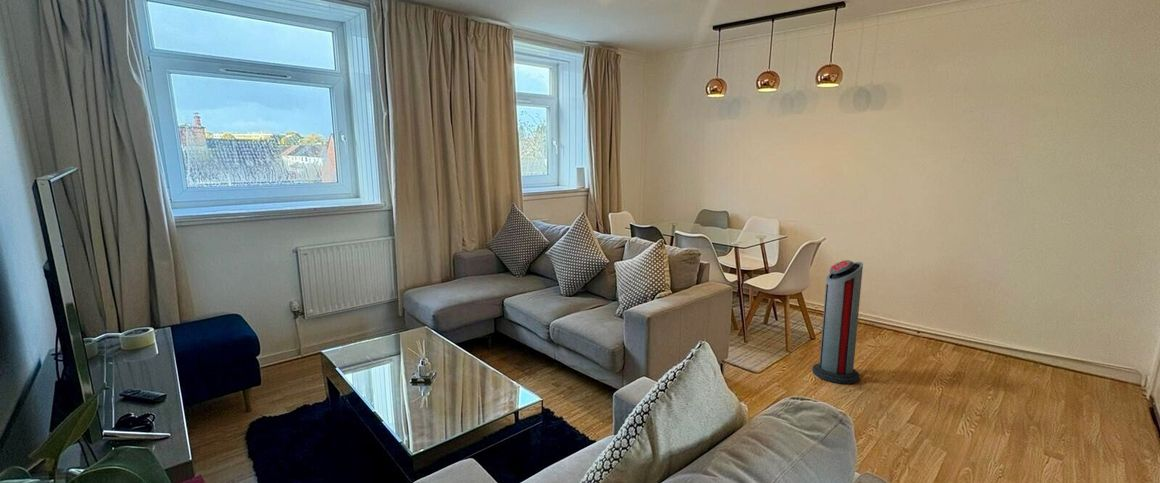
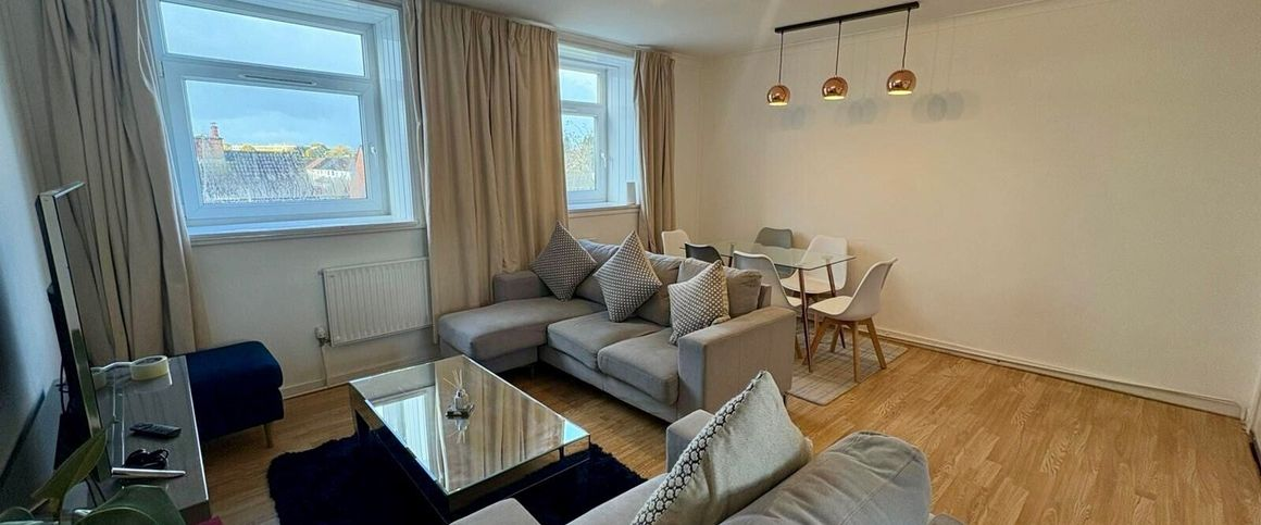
- air purifier (840, 318)
